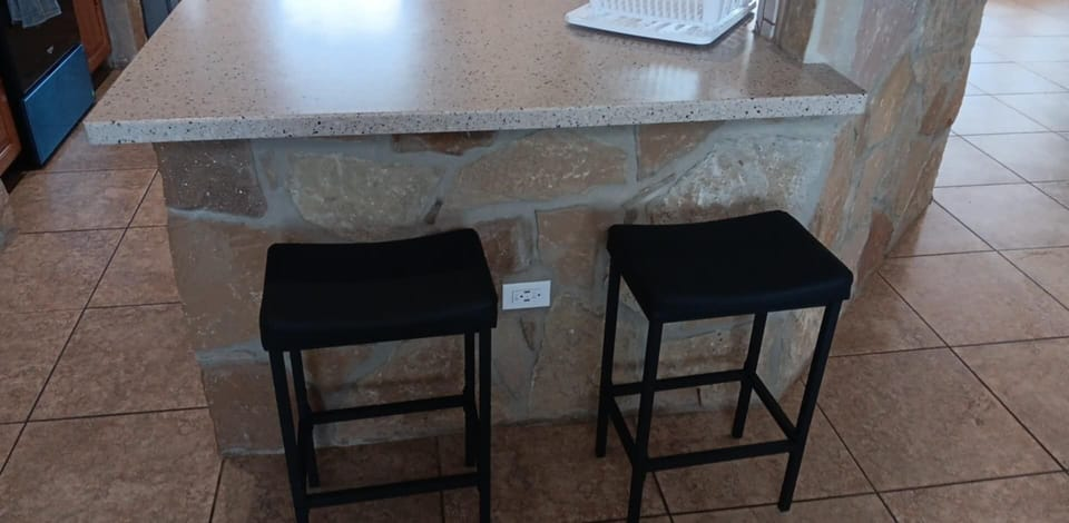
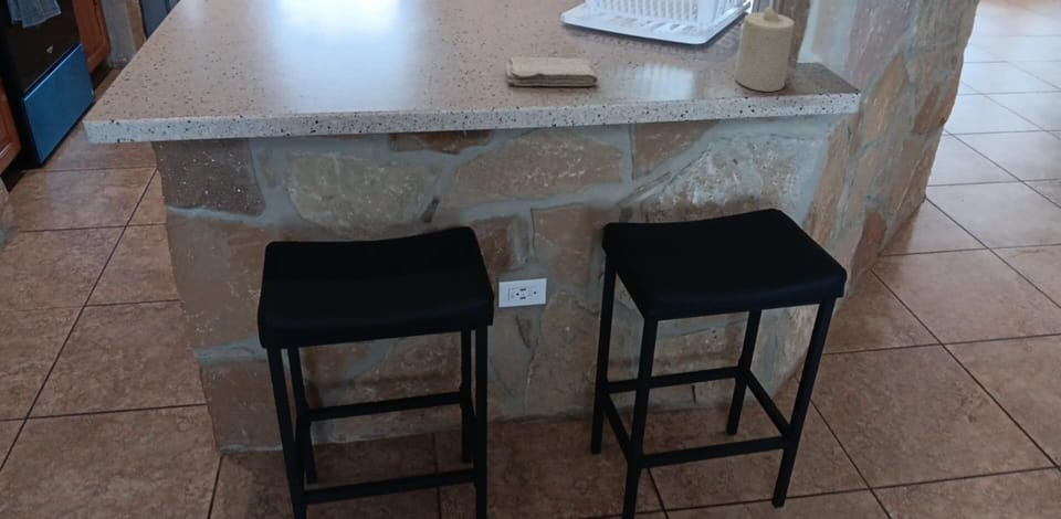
+ candle (766, 45)
+ washcloth (549, 70)
